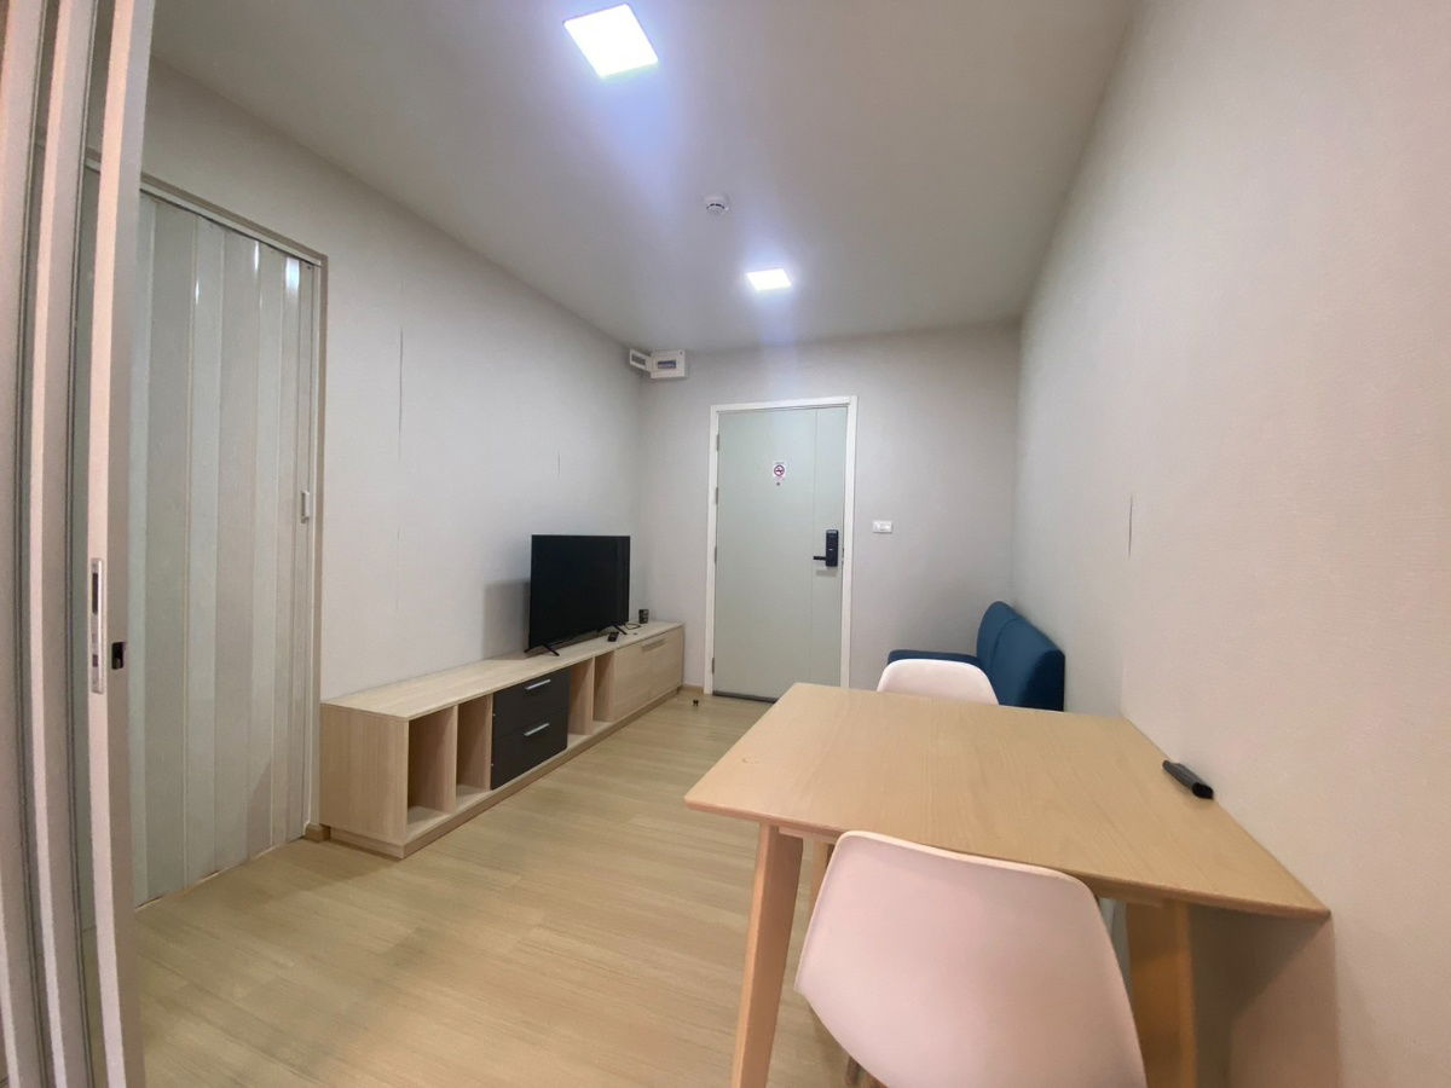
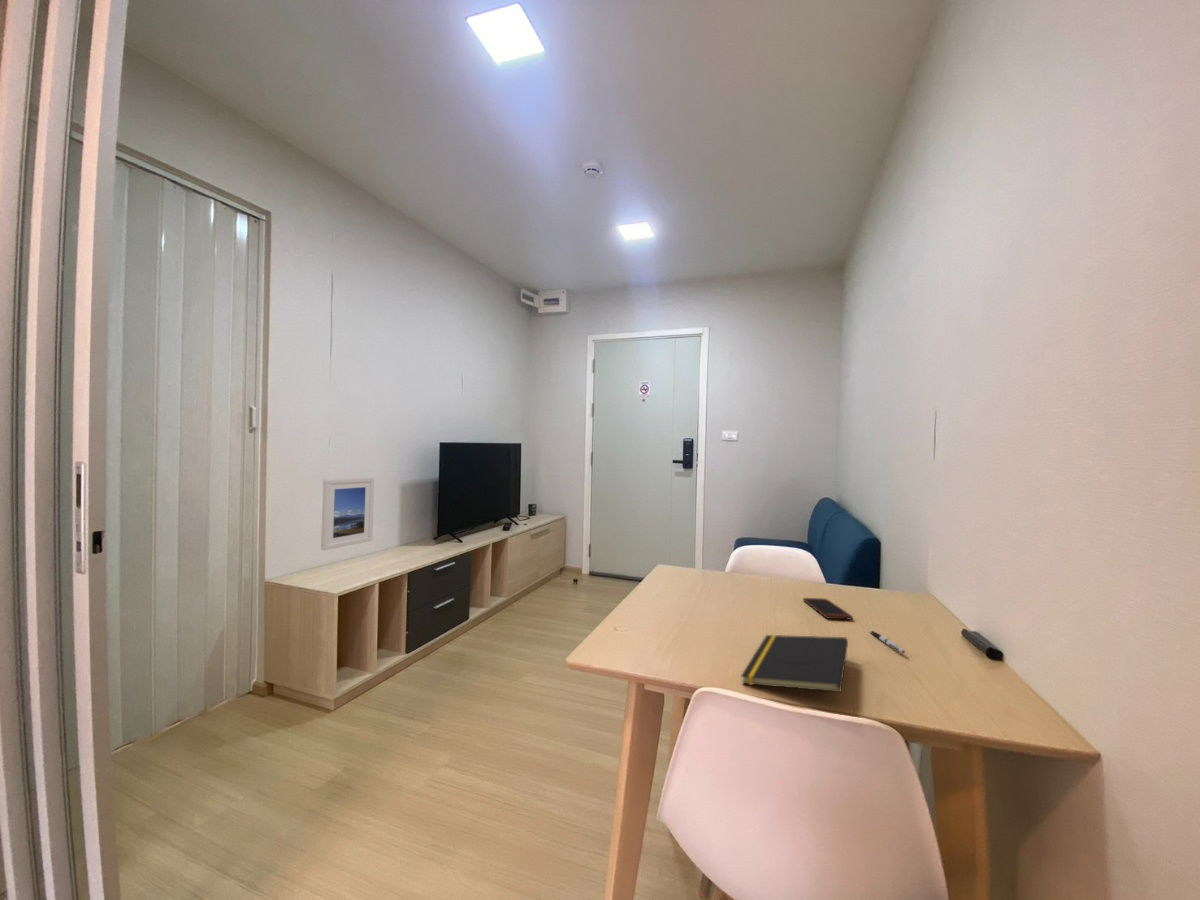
+ notepad (797, 659)
+ smartphone (826, 607)
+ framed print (349, 511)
+ pen (884, 640)
